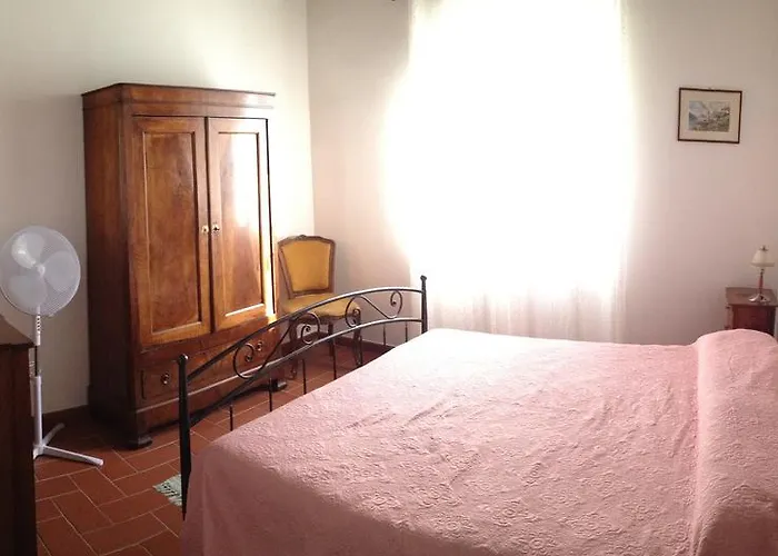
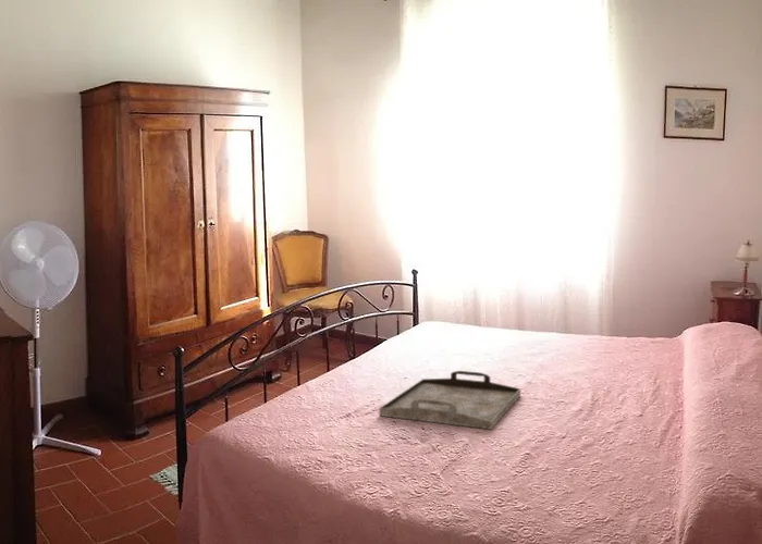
+ serving tray (453, 395)
